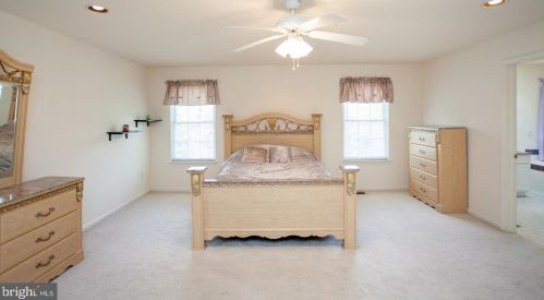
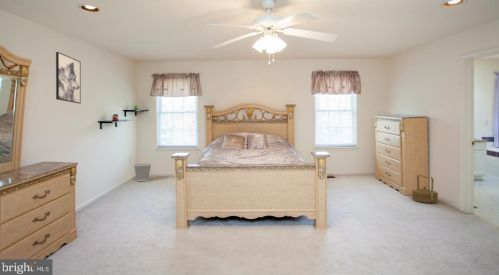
+ basket (424, 188)
+ wastebasket (142, 172)
+ wall art (69, 79)
